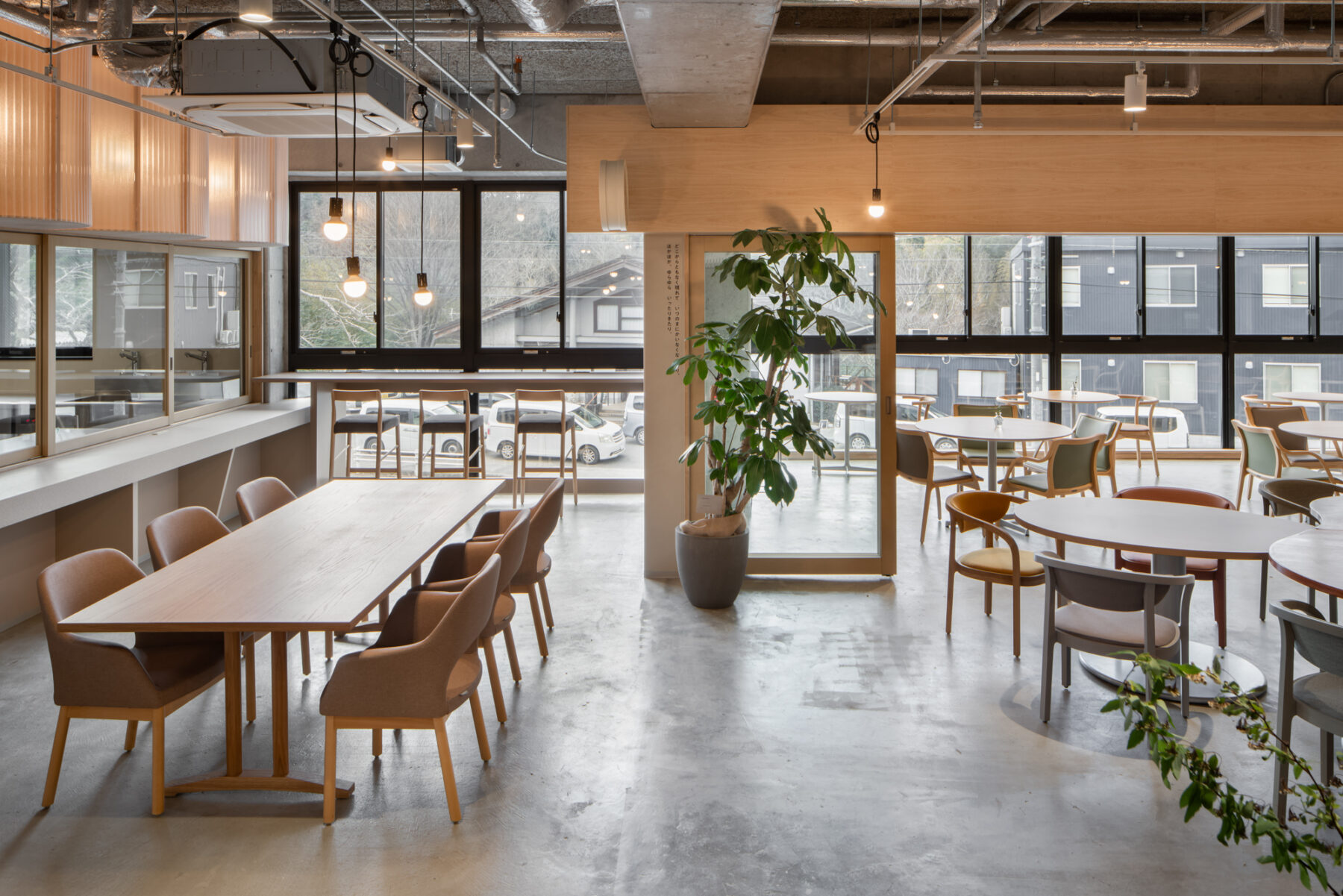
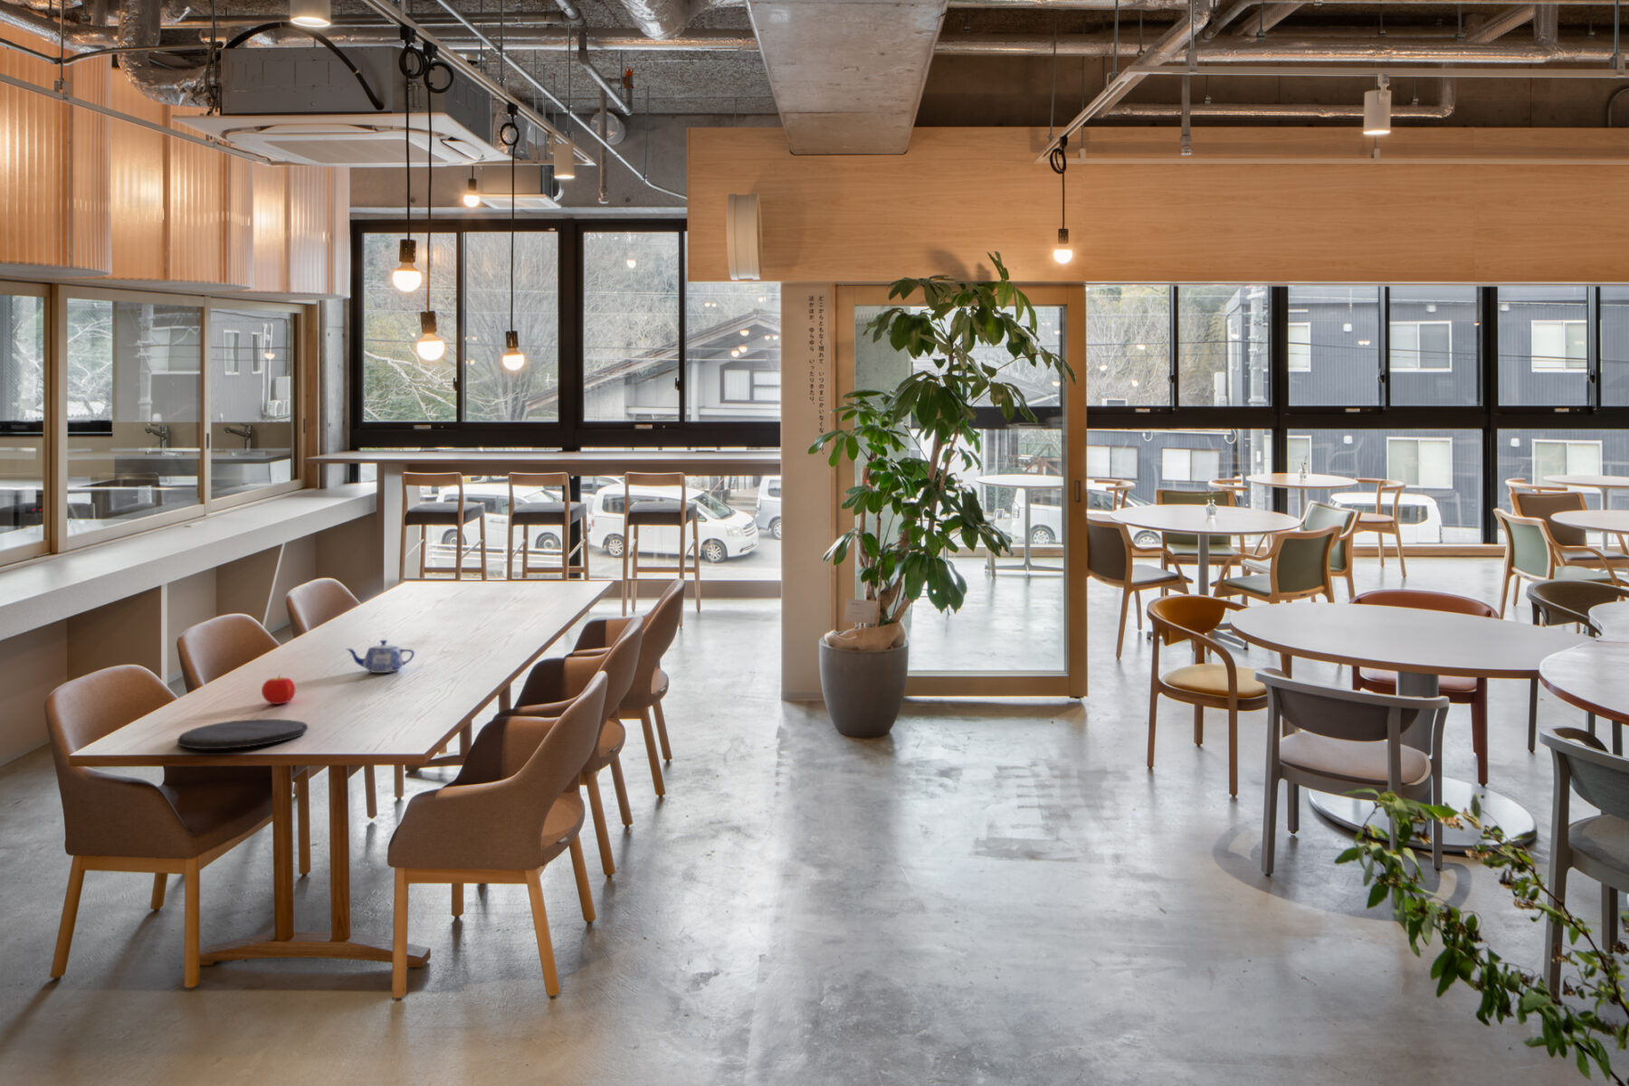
+ fruit (279, 688)
+ plate (244, 732)
+ teapot (380, 656)
